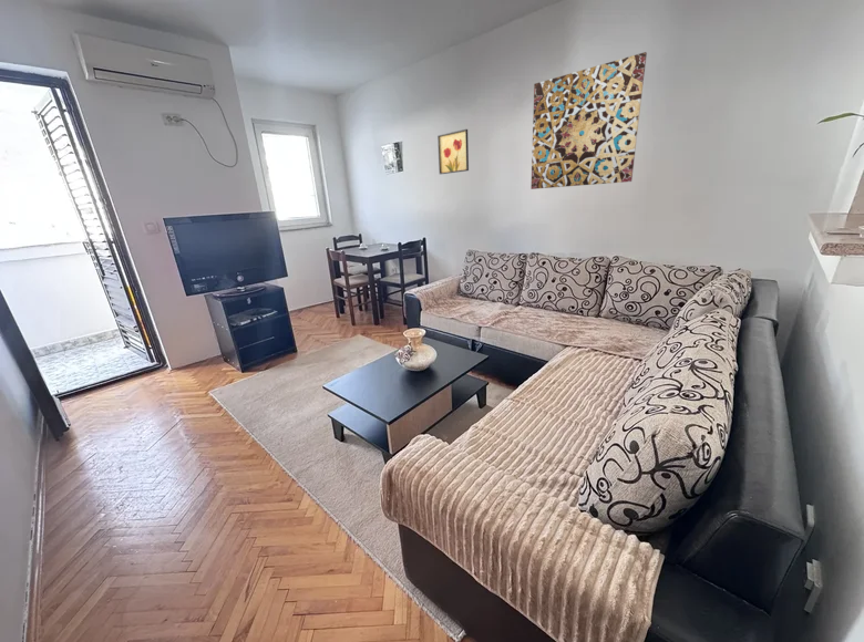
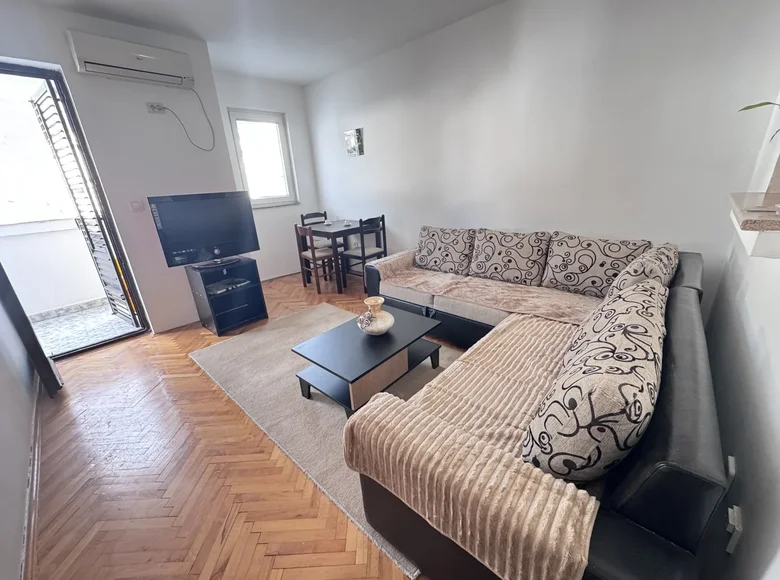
- wall art (453, 153)
- wall art (580, 130)
